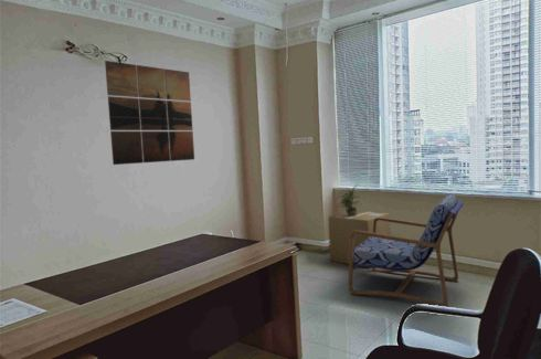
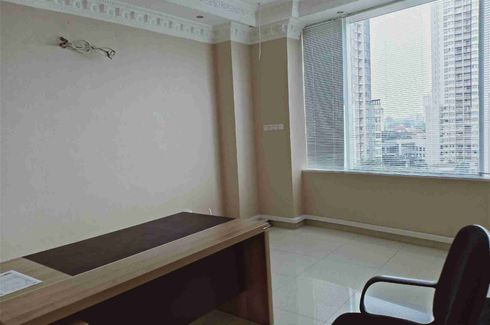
- cardboard box (360, 236)
- wall art (153, 115)
- armchair (405, 242)
- potted plant (350, 200)
